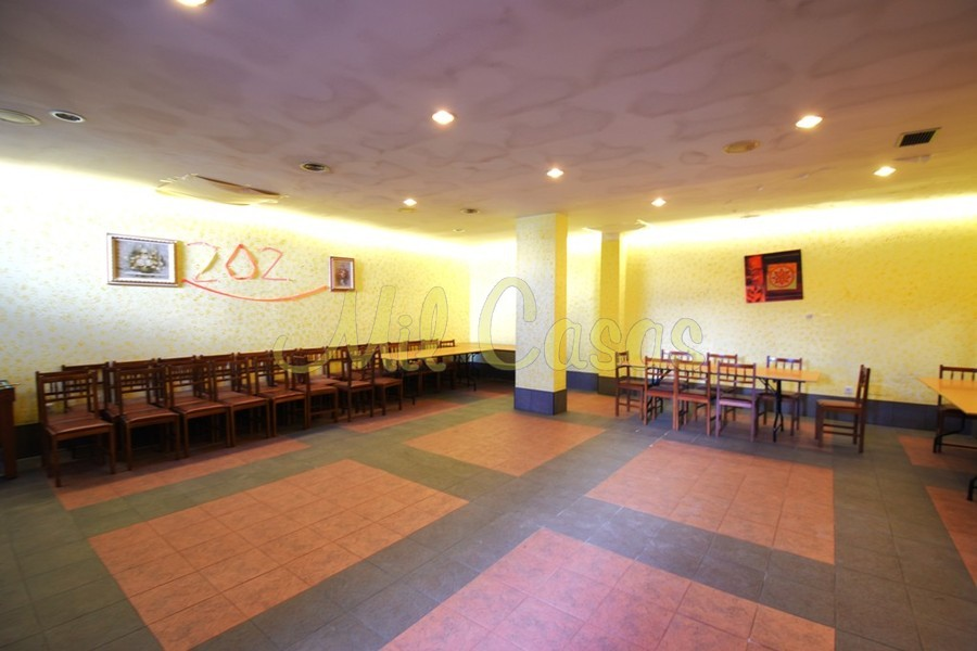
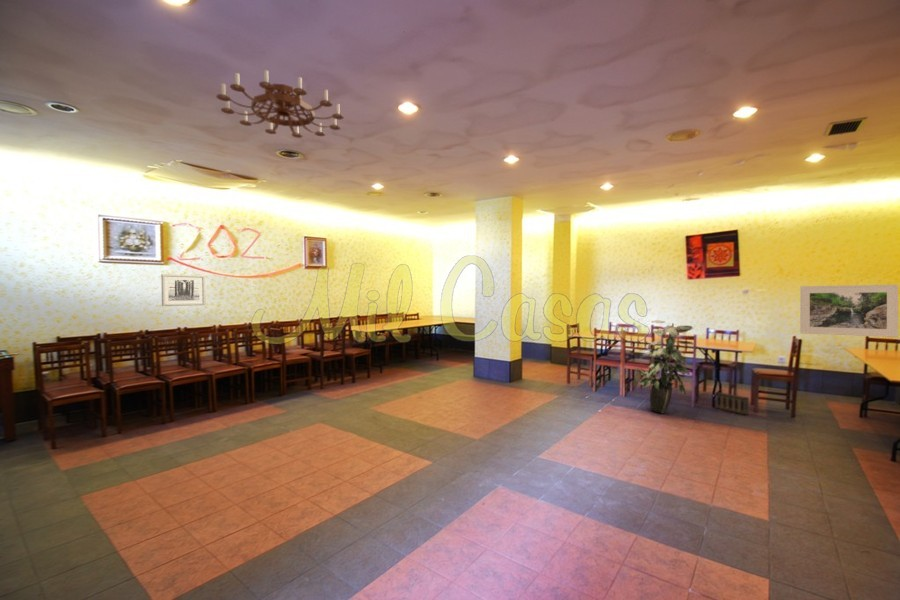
+ speaker (731, 403)
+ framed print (846, 310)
+ chandelier (283, 103)
+ wall art (184, 290)
+ indoor plant (664, 366)
